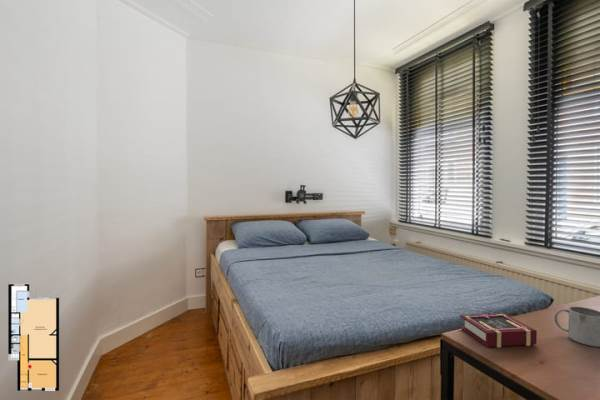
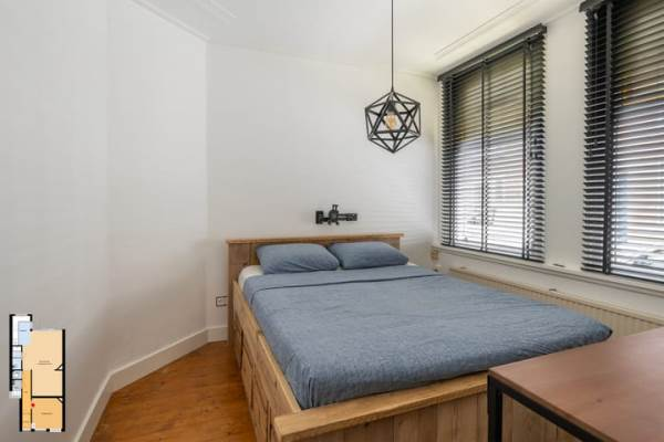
- book (496, 328)
- mug (578, 323)
